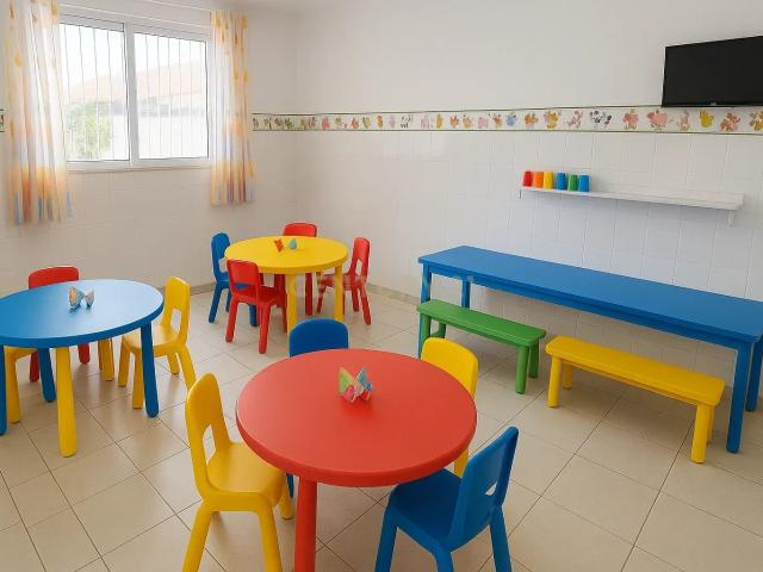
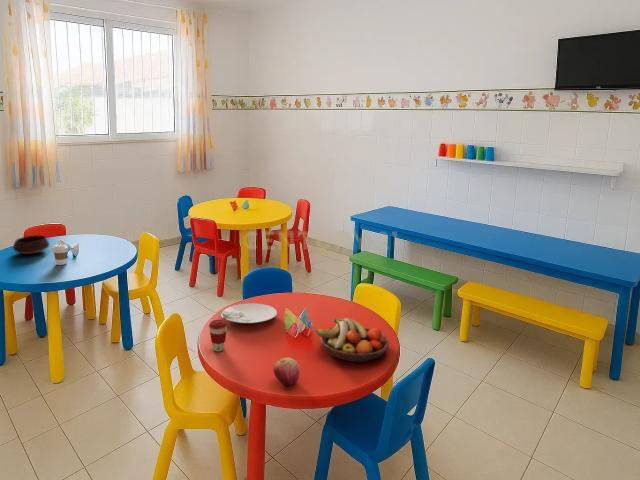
+ apple (286, 371)
+ plate (249, 315)
+ coffee cup (60, 254)
+ bowl (31, 245)
+ coffee cup (218, 335)
+ fruit bowl (354, 336)
